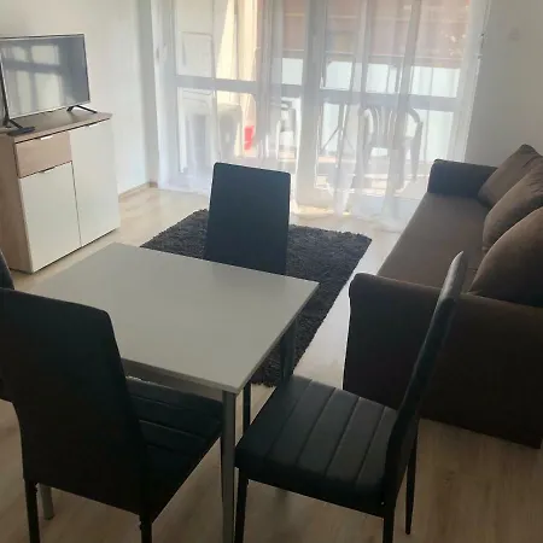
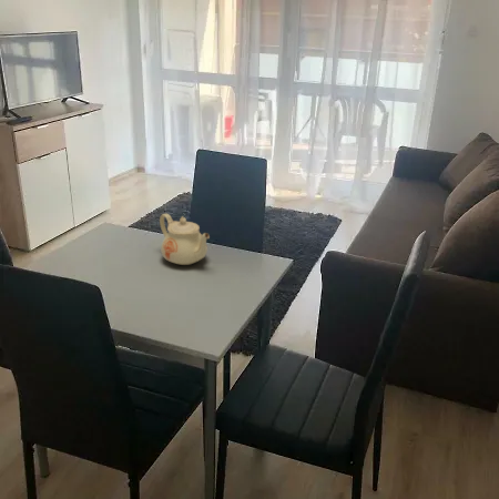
+ teapot (183, 237)
